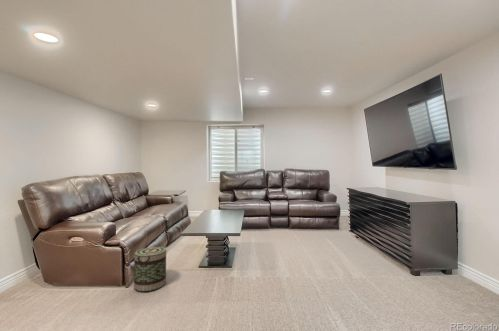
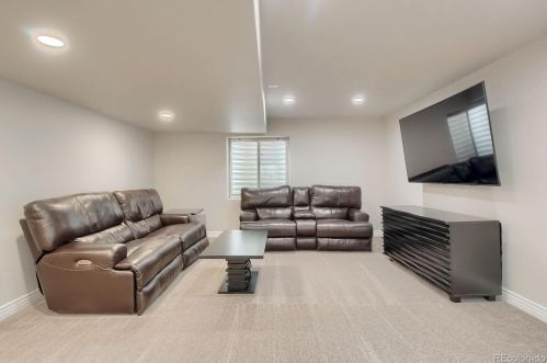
- basket (149, 266)
